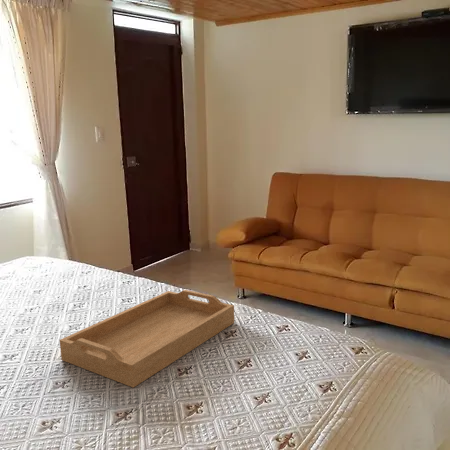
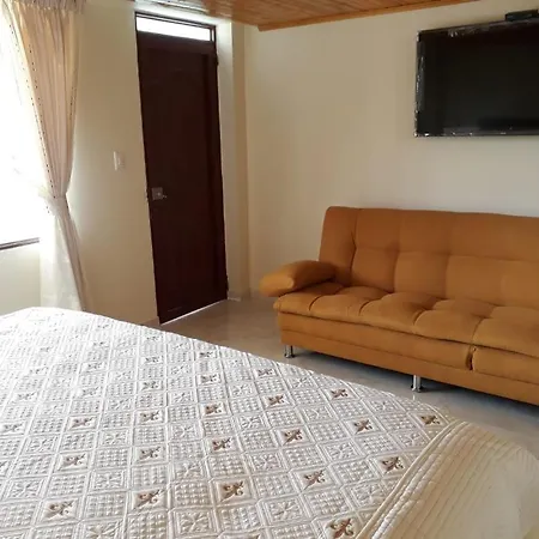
- serving tray (153, 327)
